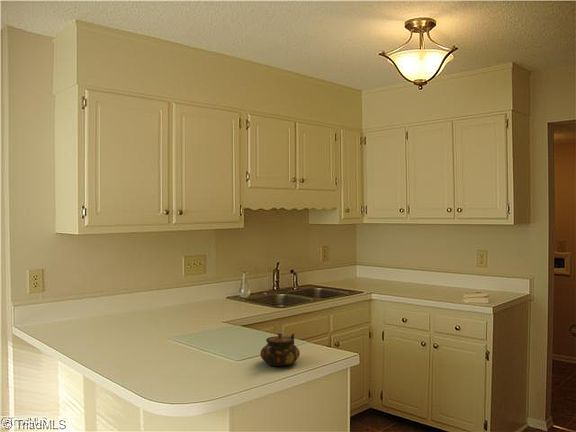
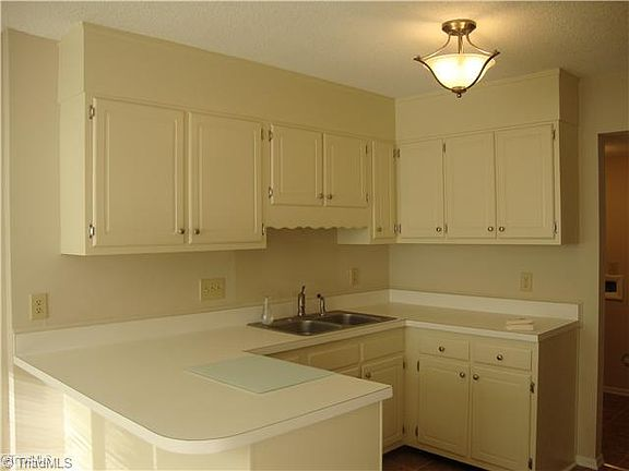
- teapot (280, 347)
